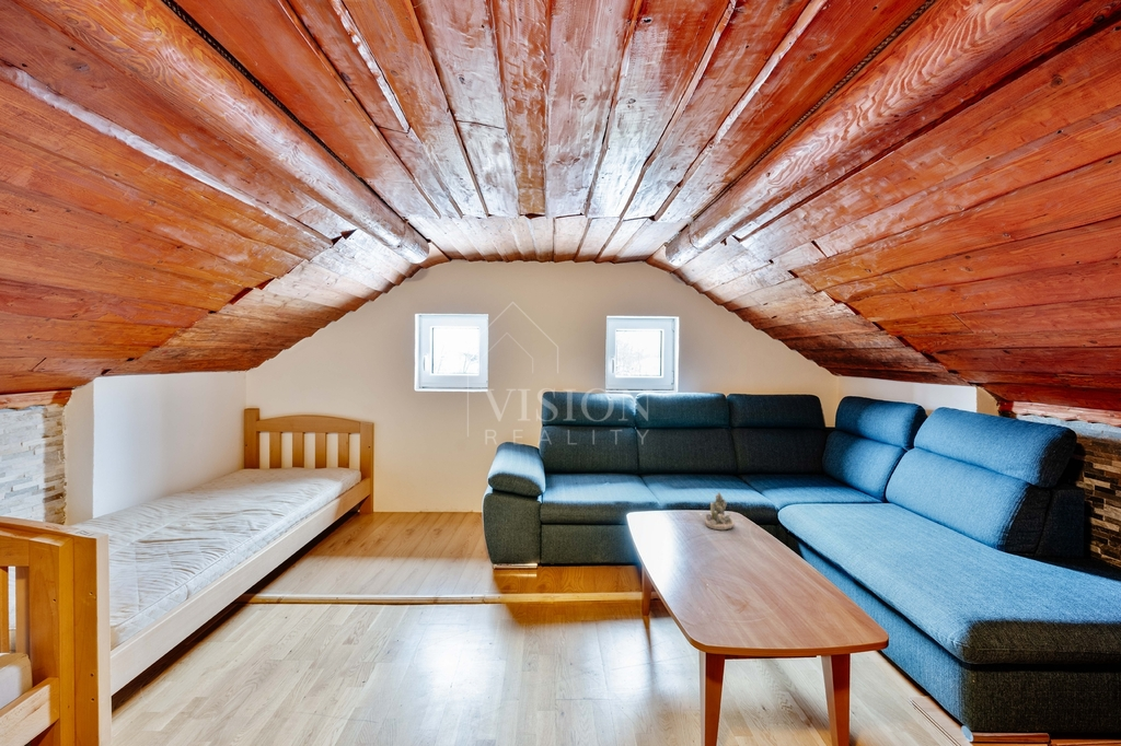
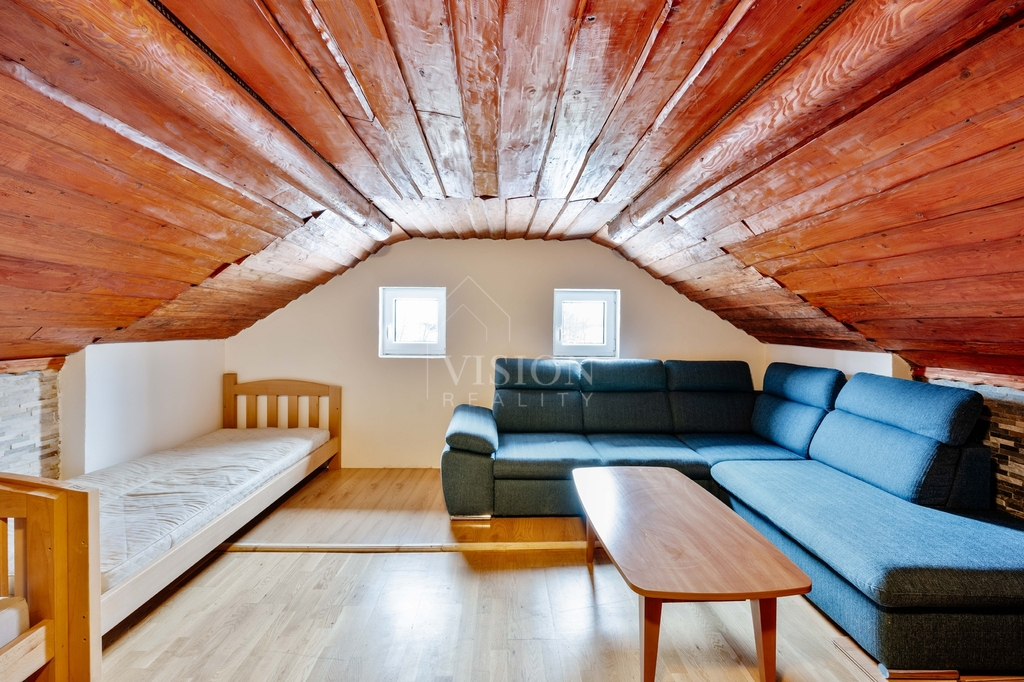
- succulent planter (719, 510)
